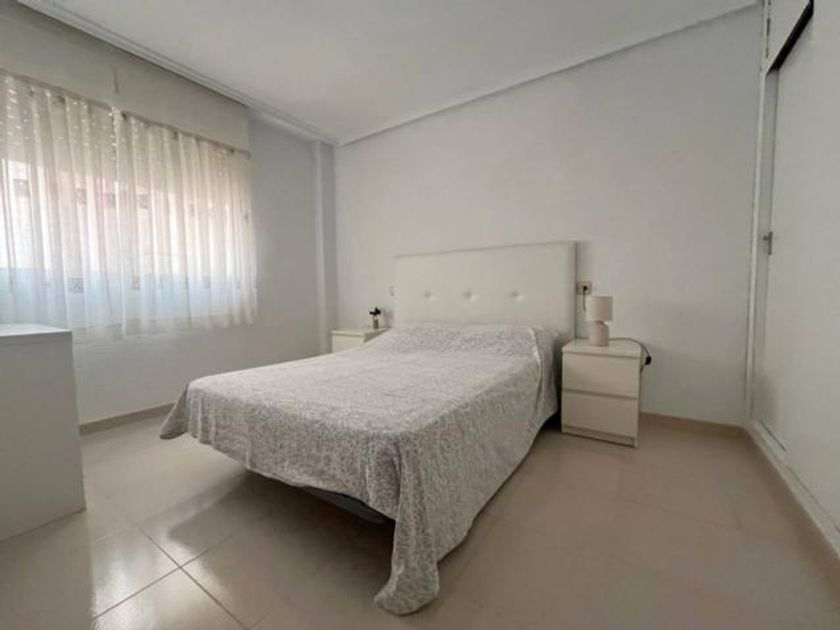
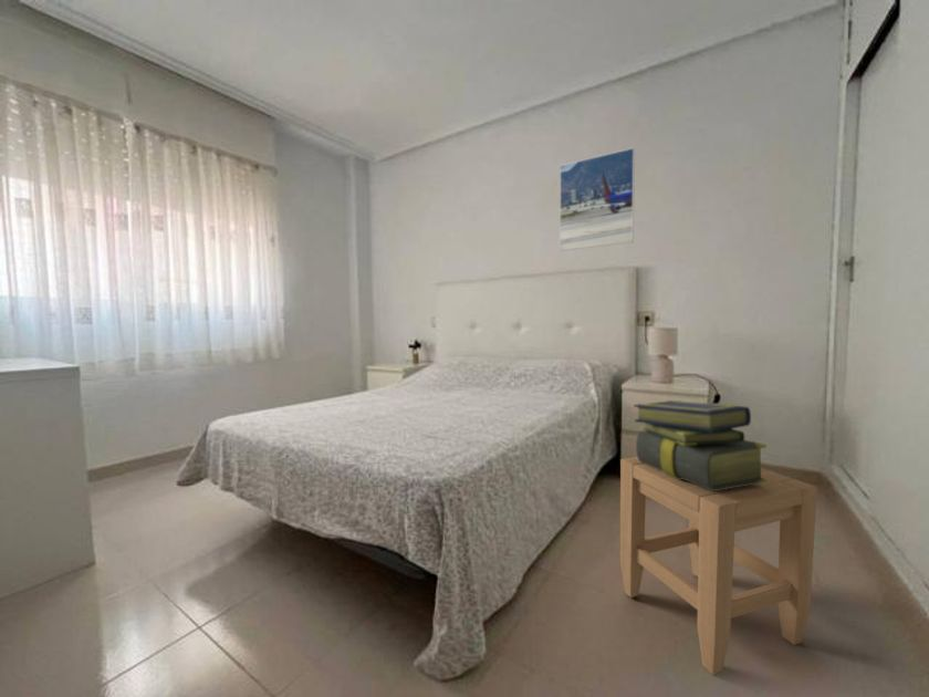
+ stool (707, 543)
+ stack of books (690, 436)
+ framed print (595, 201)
